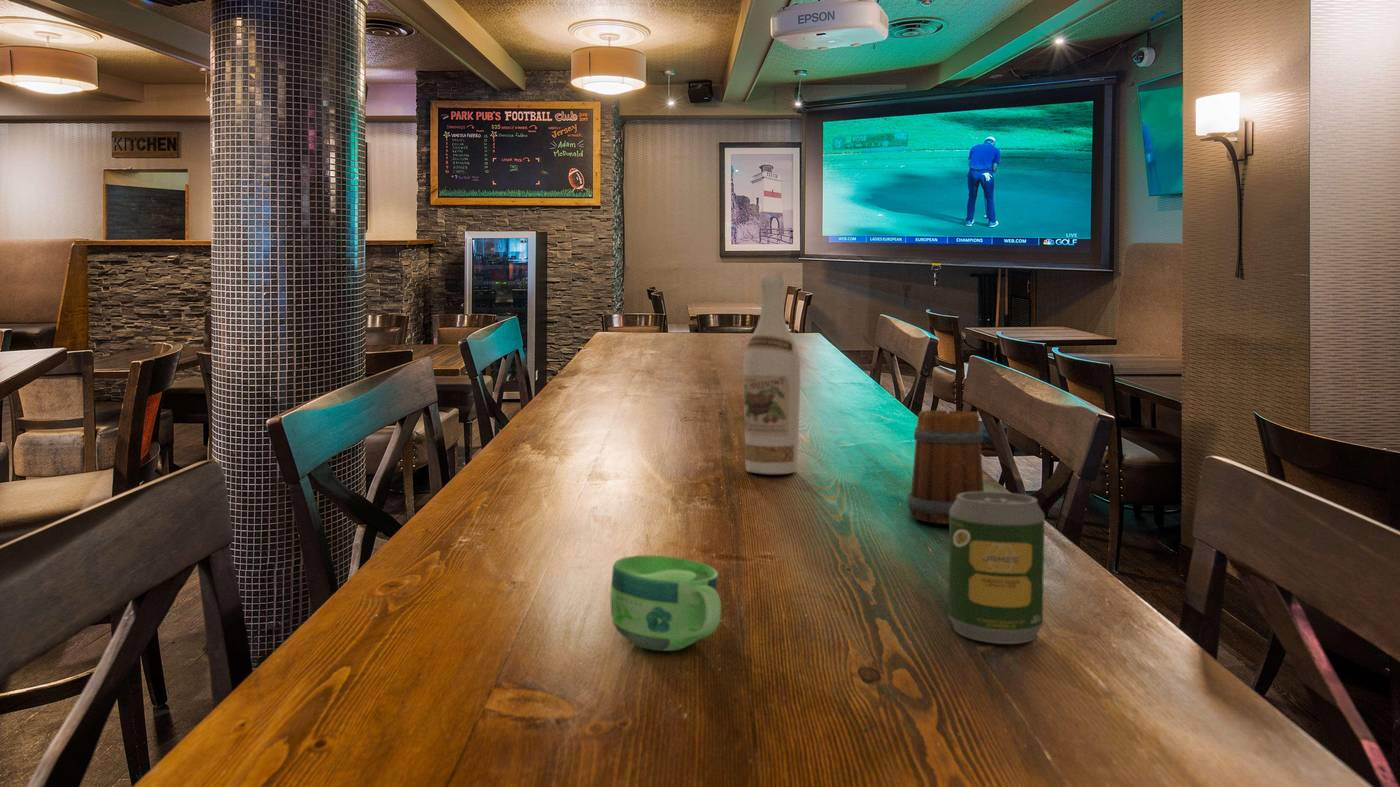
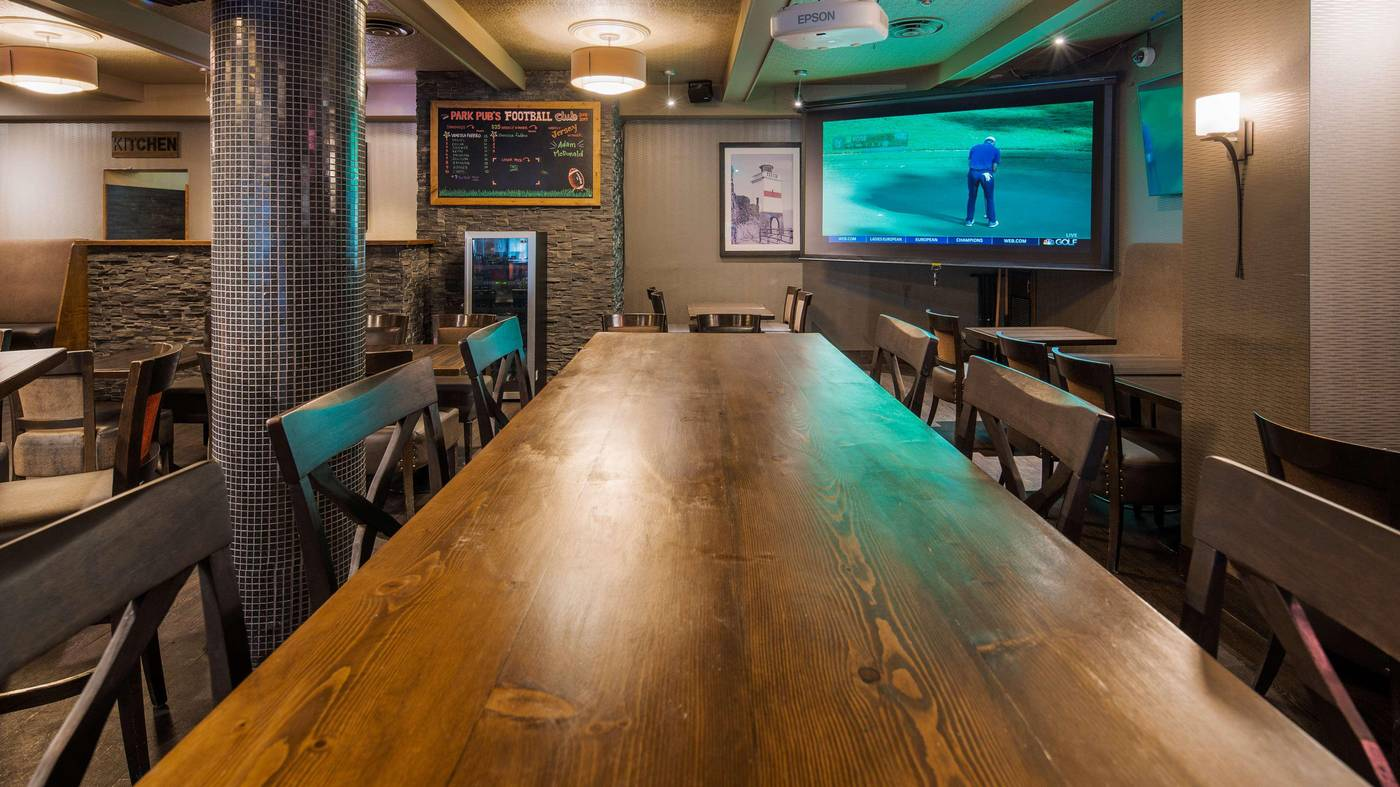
- soda can (995, 564)
- cup (676, 606)
- wine bottle (771, 373)
- beer mug (943, 463)
